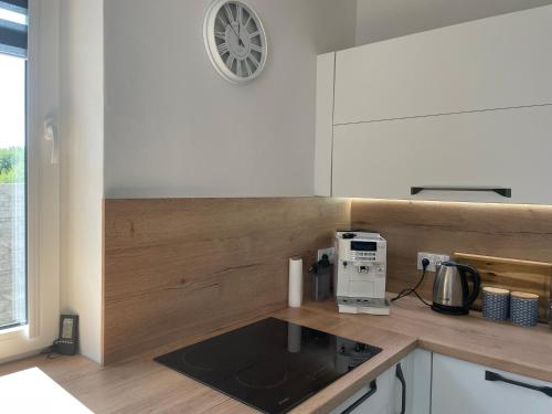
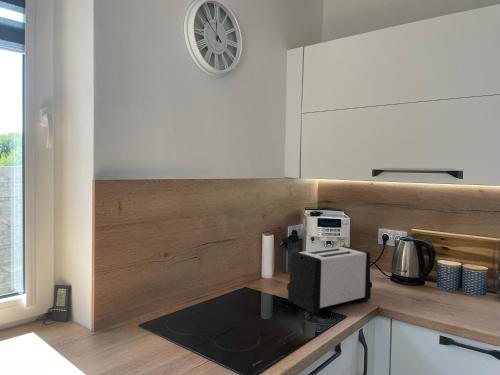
+ toaster (331, 276)
